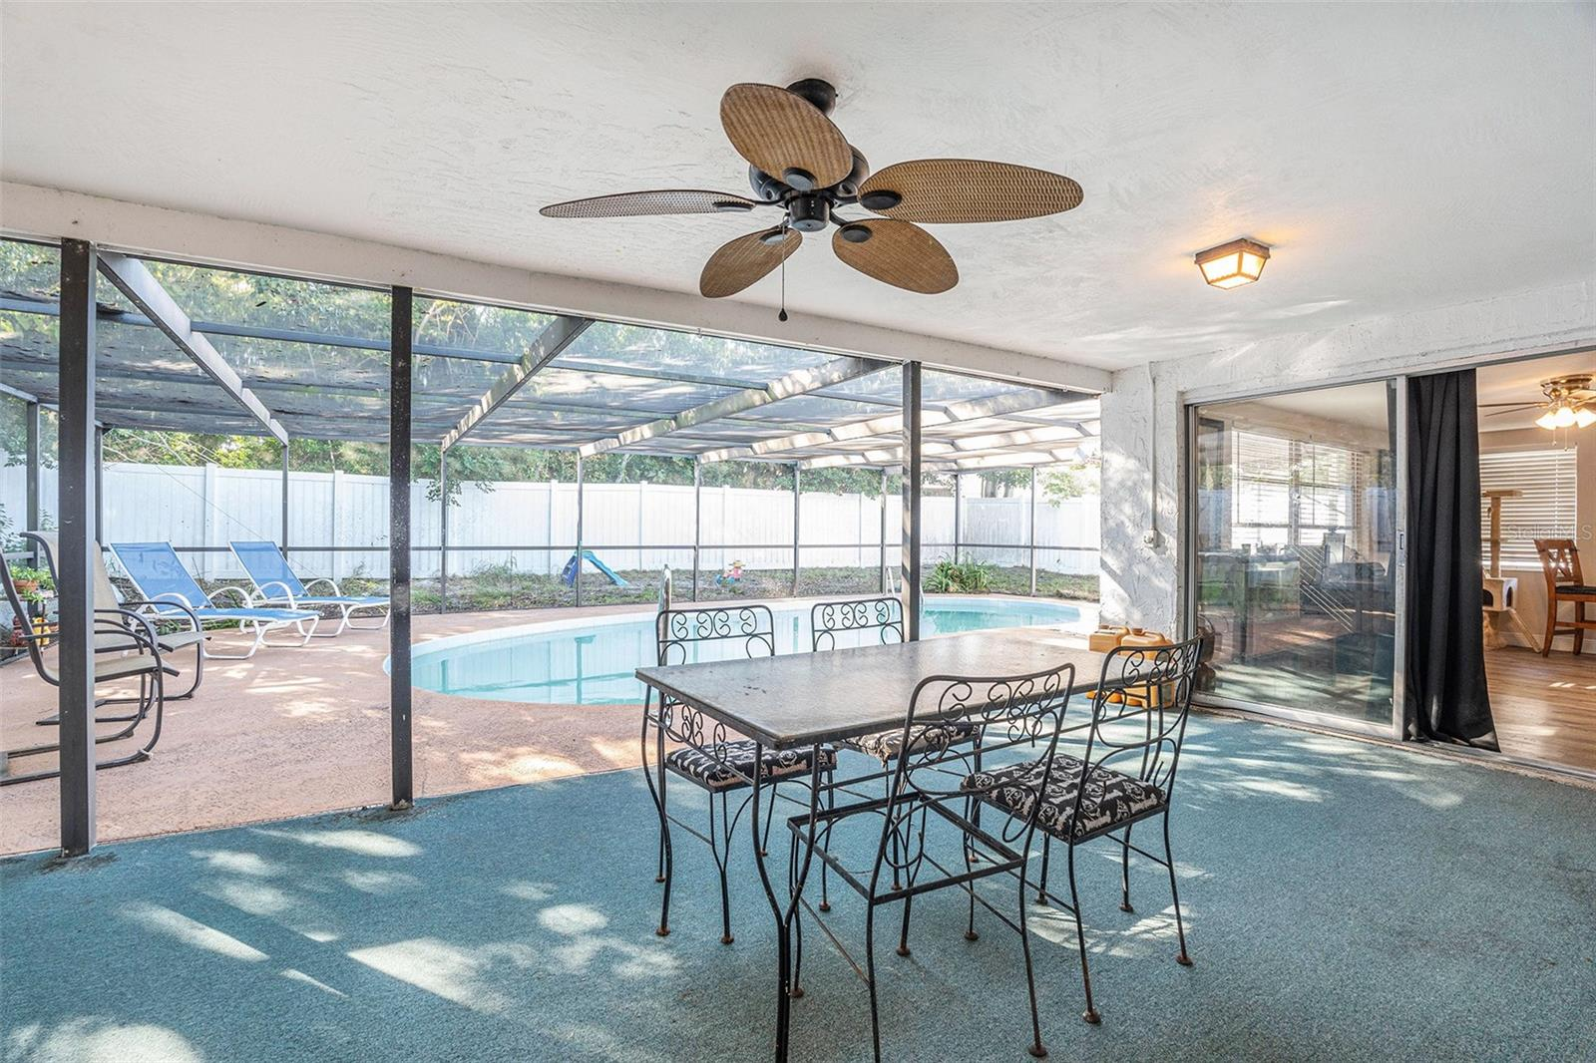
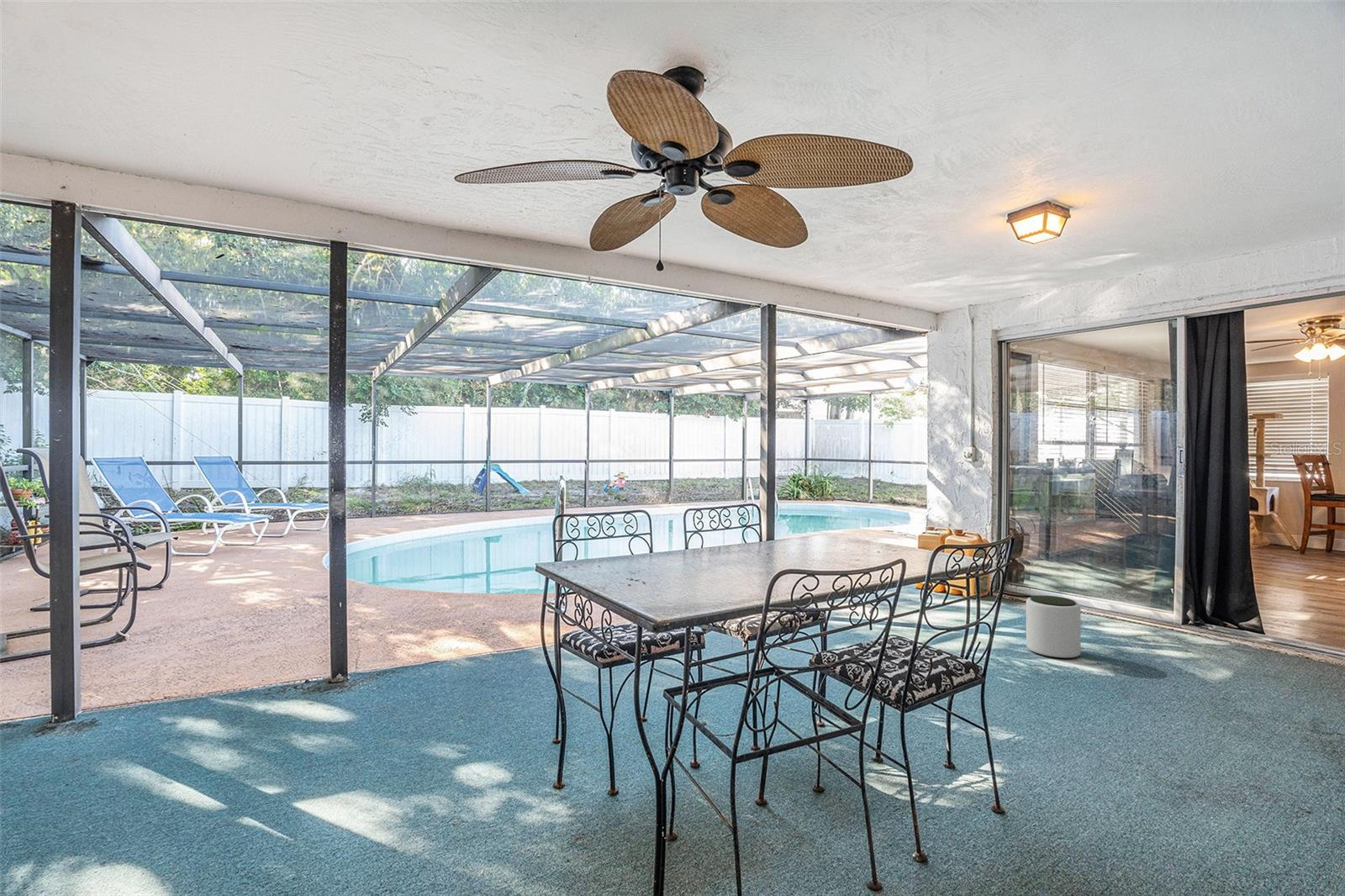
+ plant pot (1052, 625)
